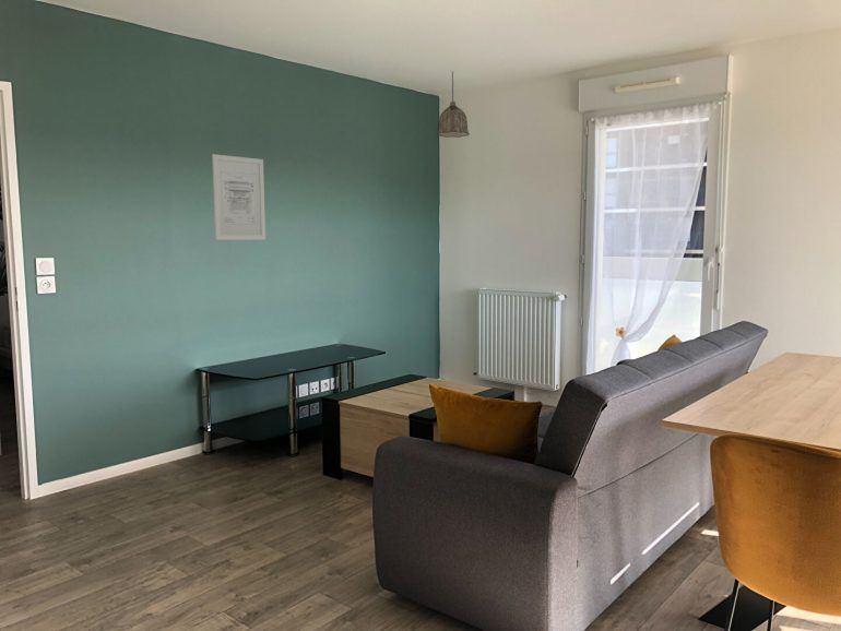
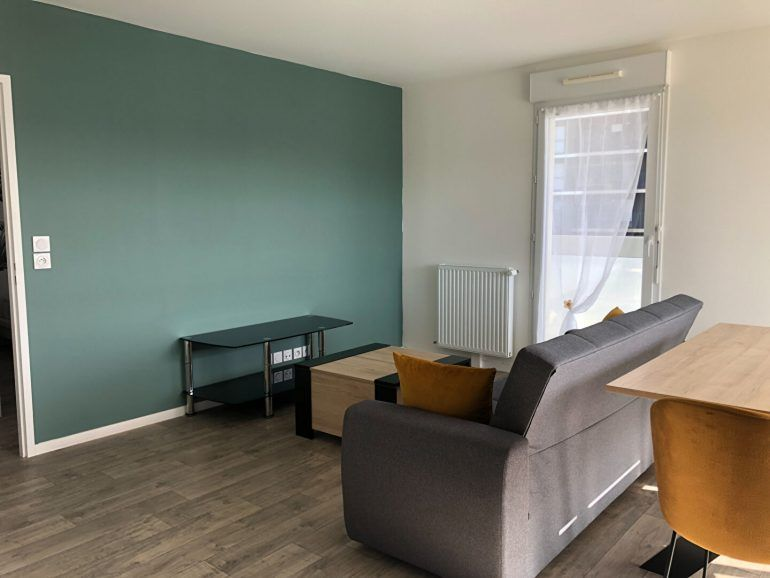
- wall art (239, 199)
- pendant lamp (452, 103)
